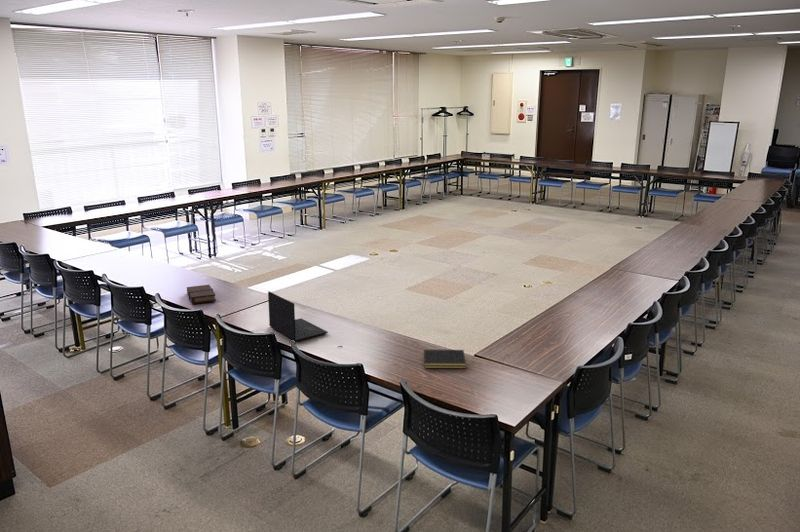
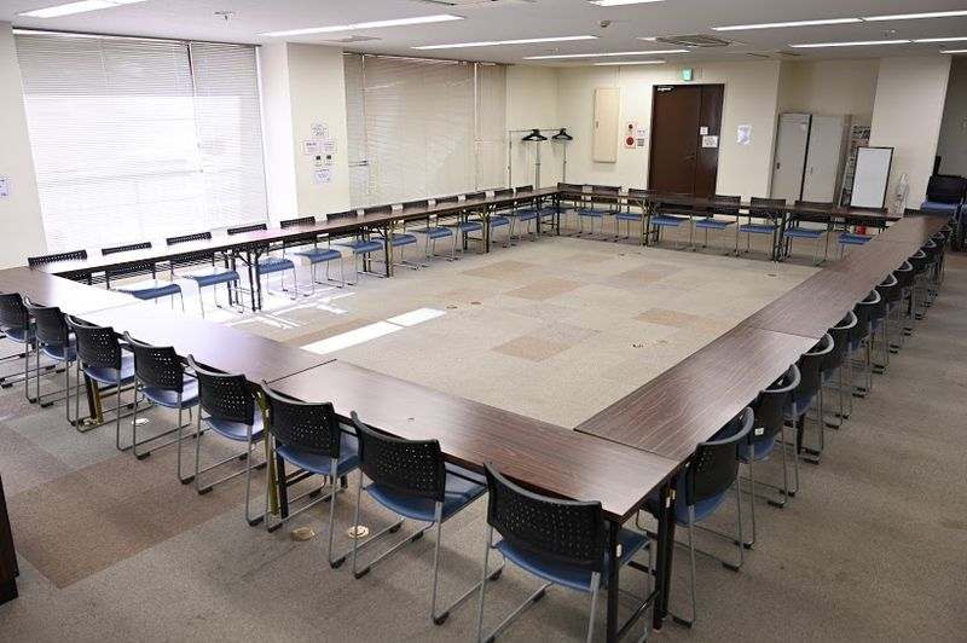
- notepad (444, 358)
- laptop (294, 312)
- book (201, 293)
